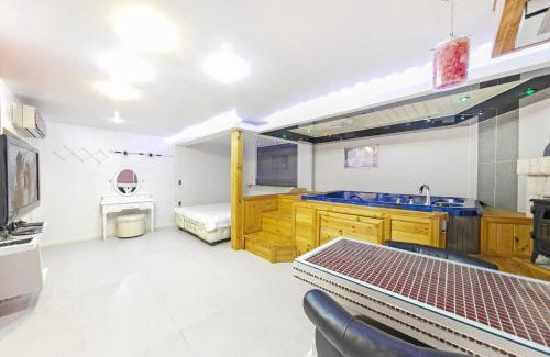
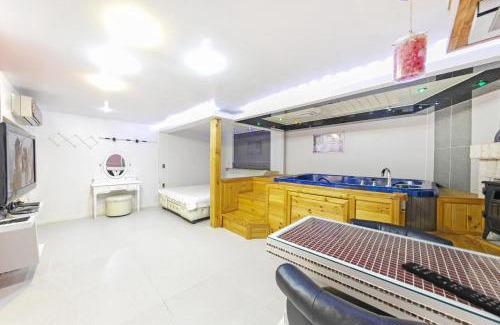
+ remote control (449, 284)
